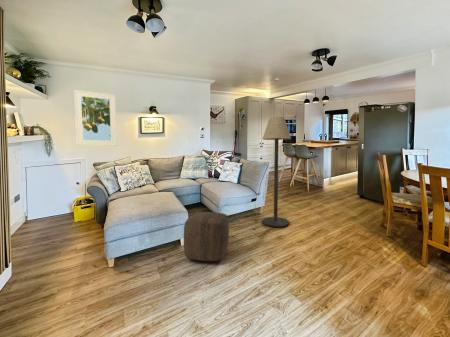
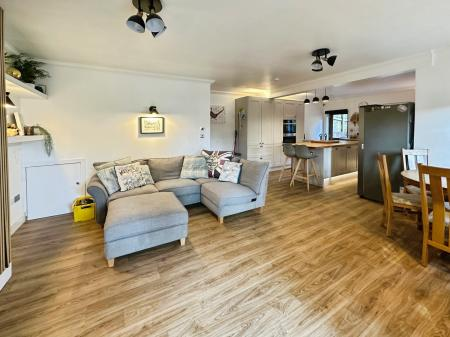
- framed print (96, 119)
- floor lamp (276, 170)
- ottoman (207, 234)
